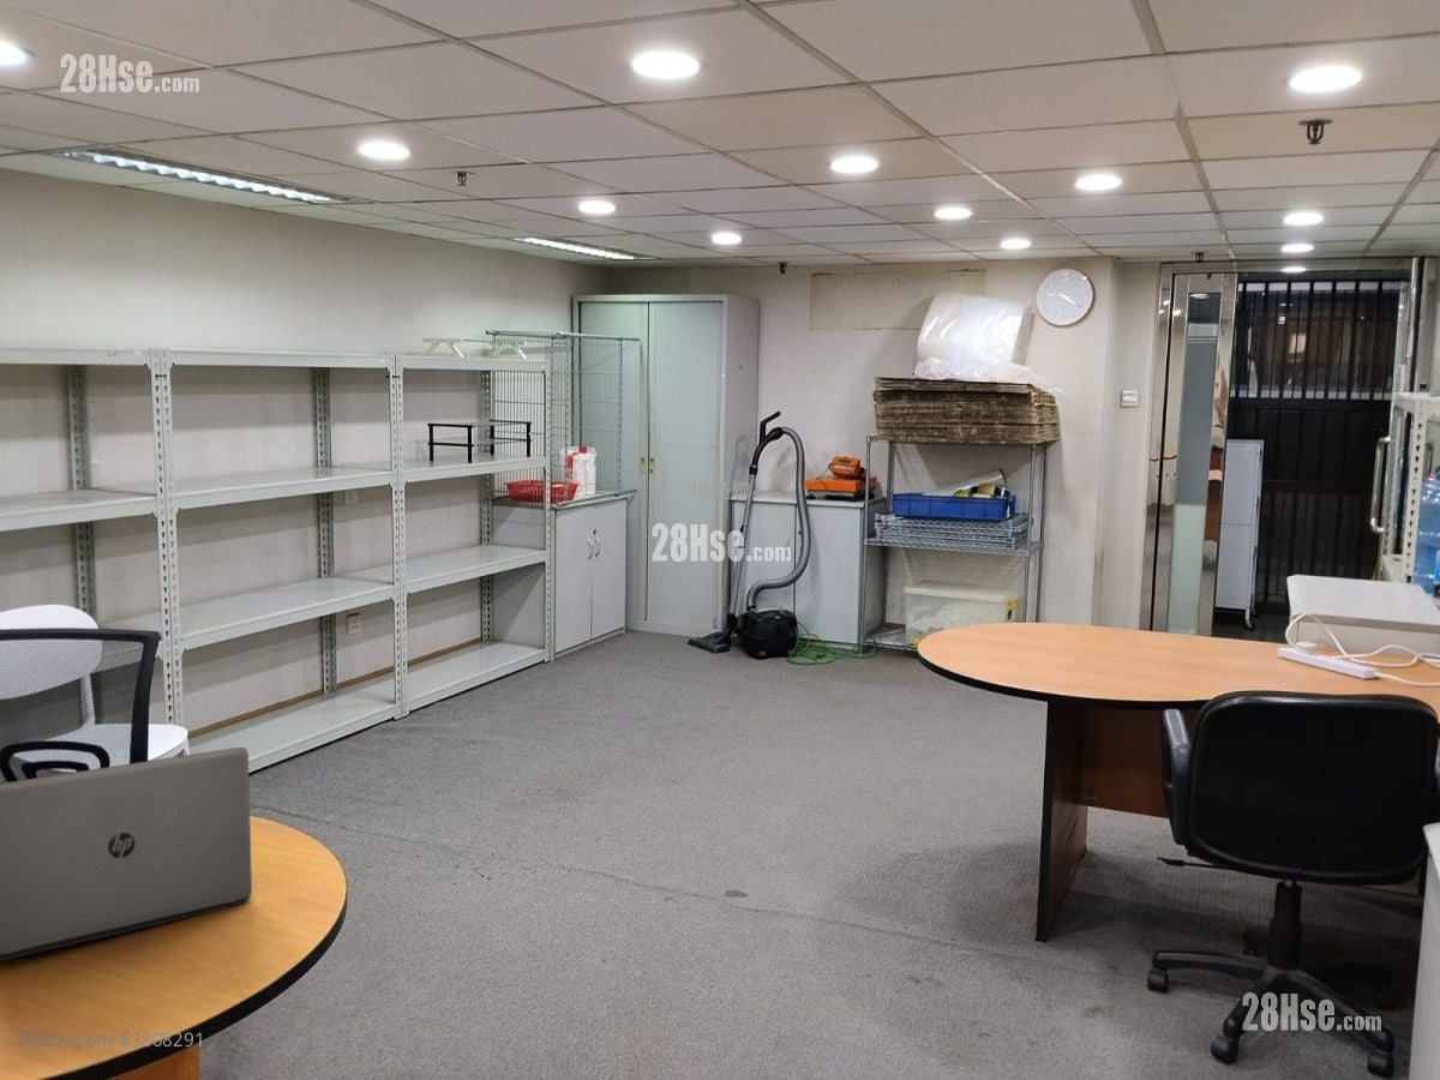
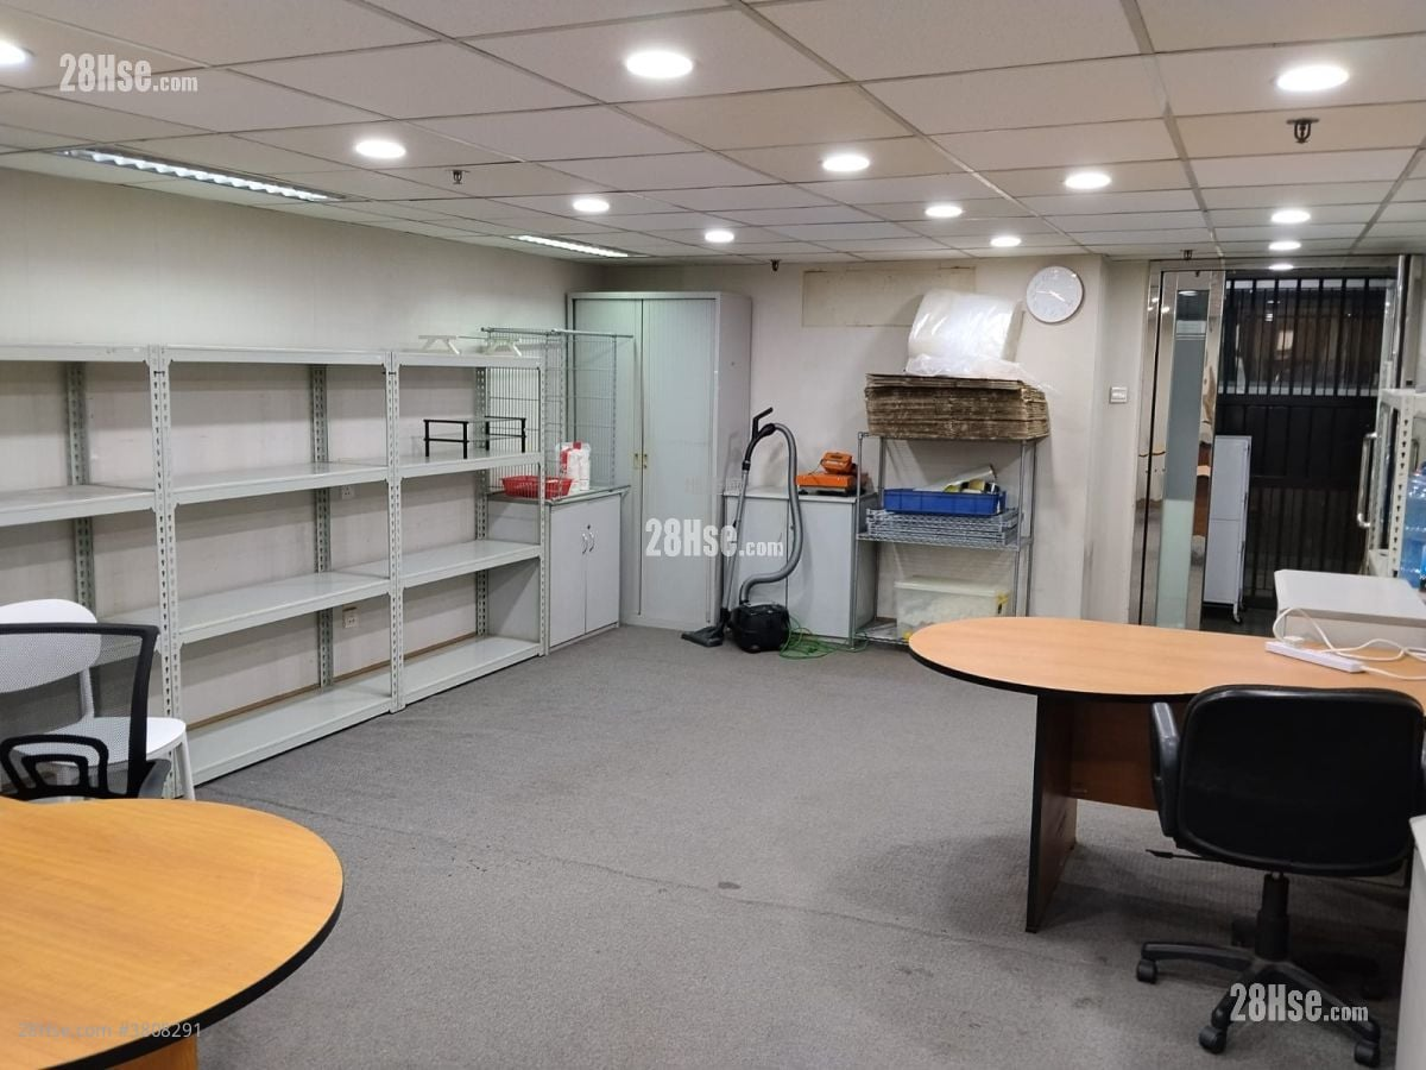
- laptop (108, 827)
